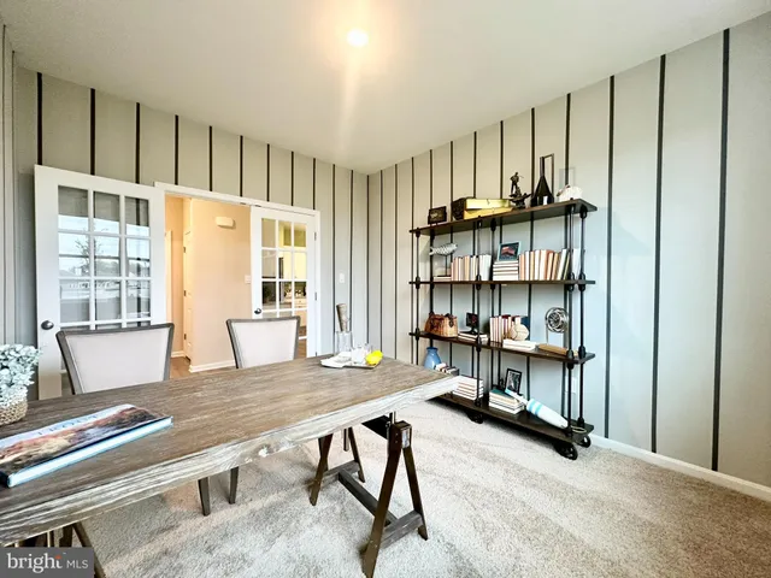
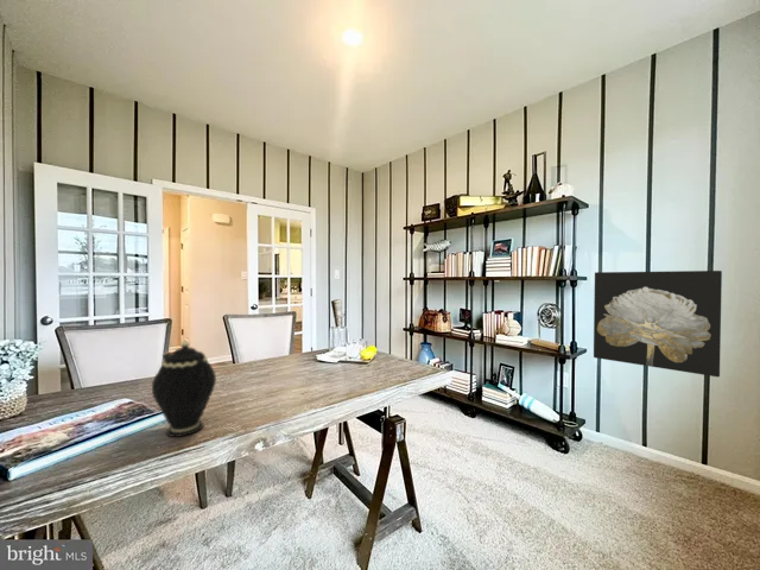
+ teapot (184, 384)
+ wall art (651, 318)
